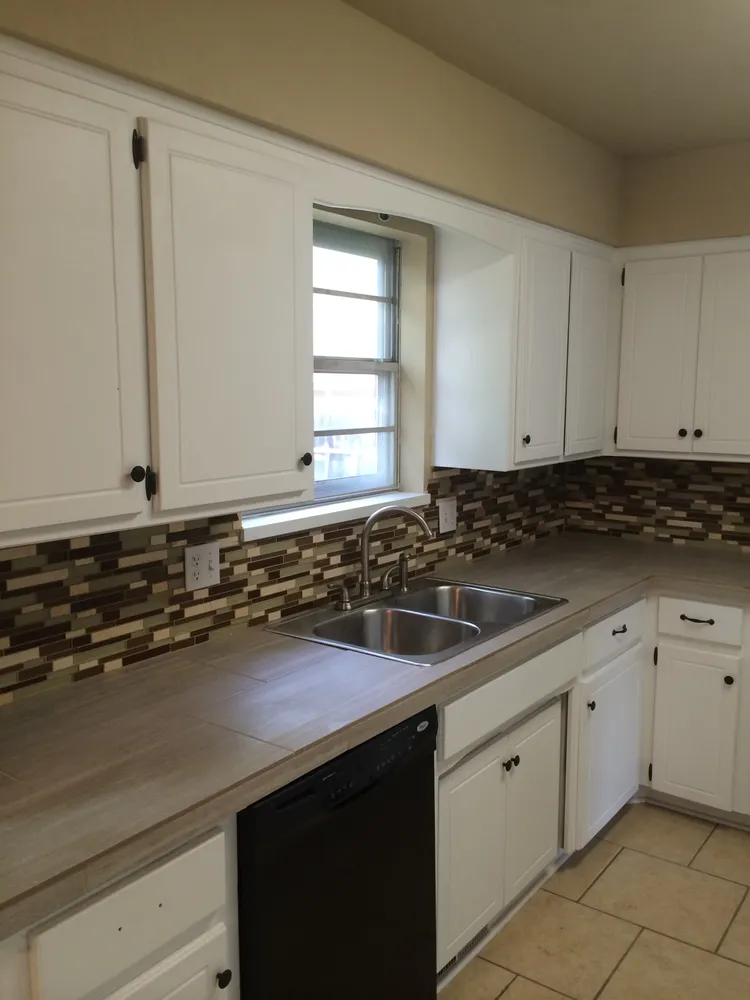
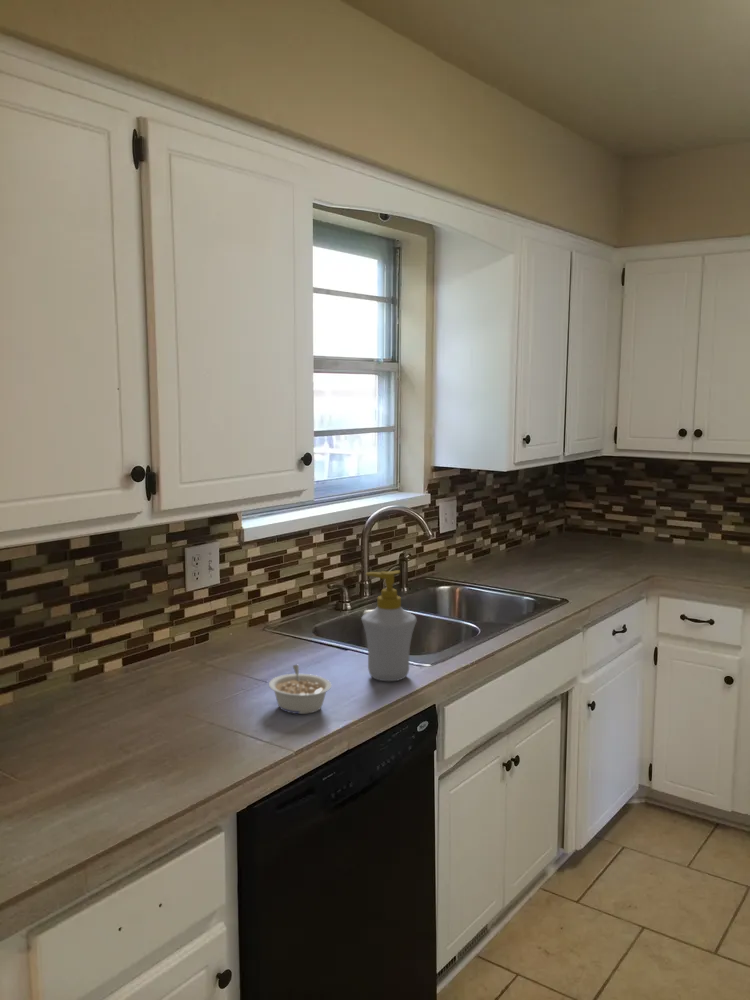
+ soap bottle (388, 624)
+ legume (298, 692)
